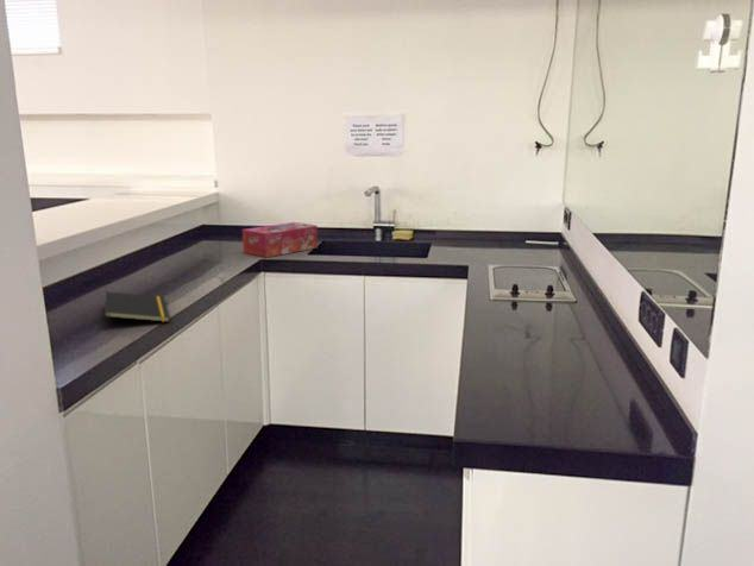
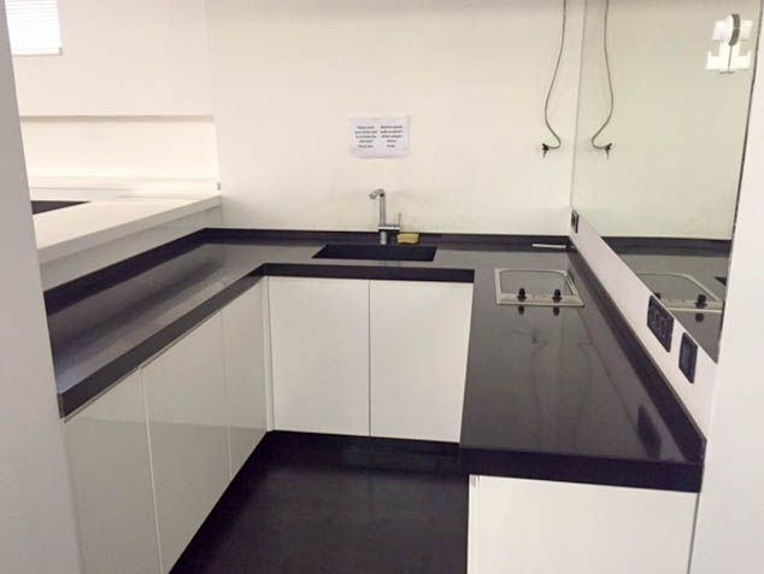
- notepad (136, 306)
- tissue box (281, 238)
